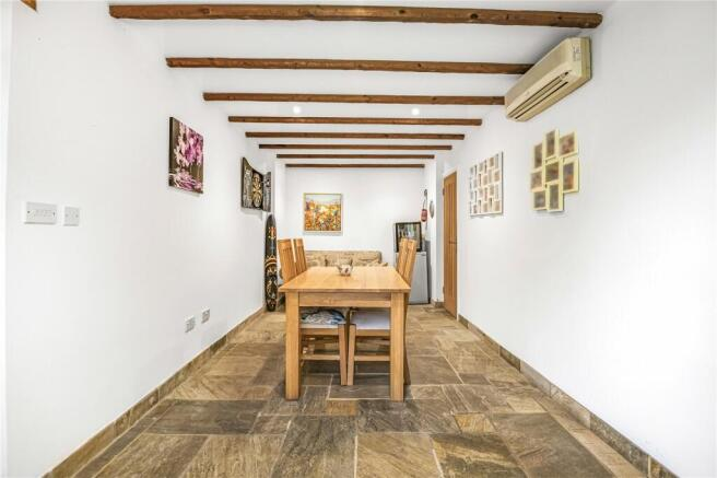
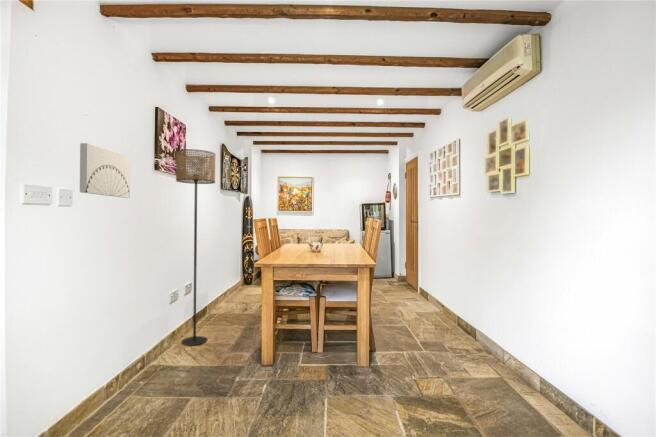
+ wall art (107, 173)
+ floor lamp (195, 246)
